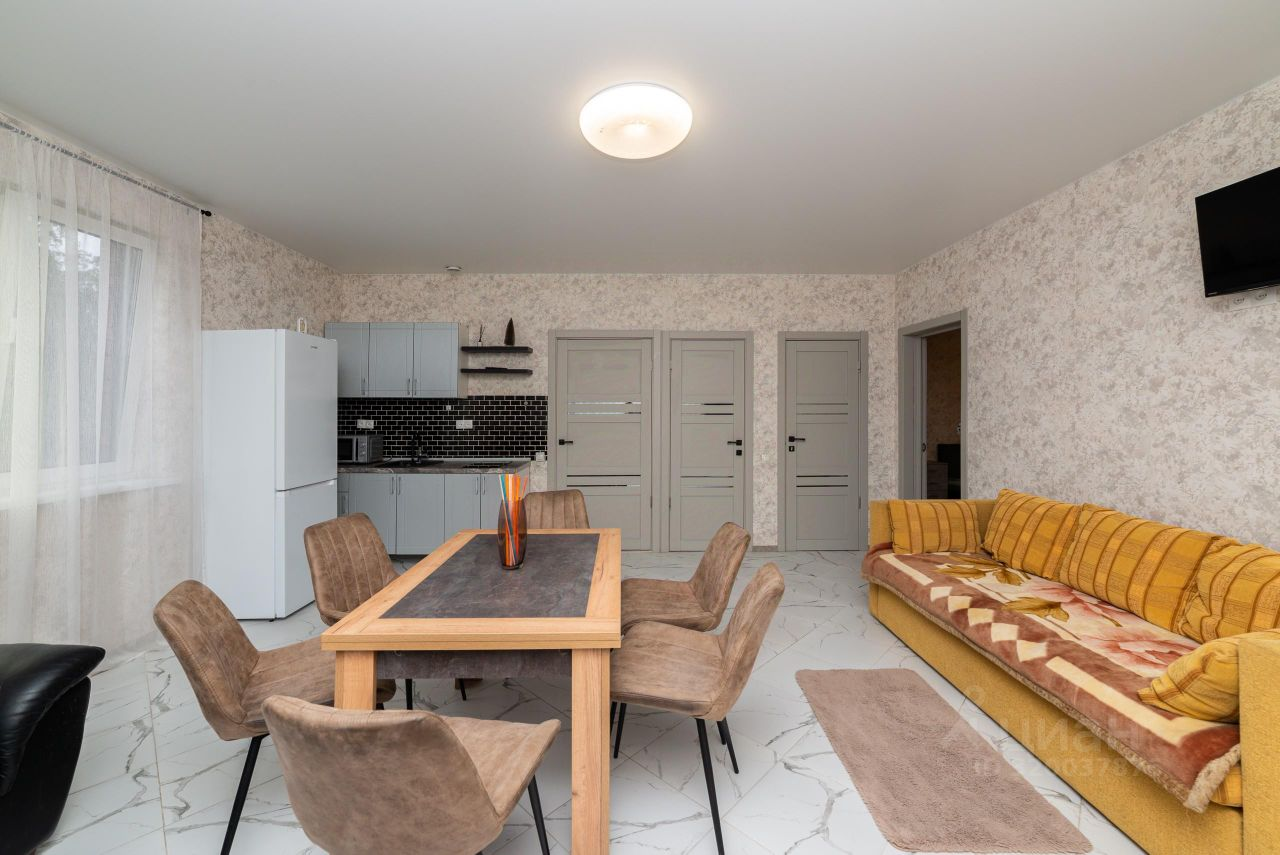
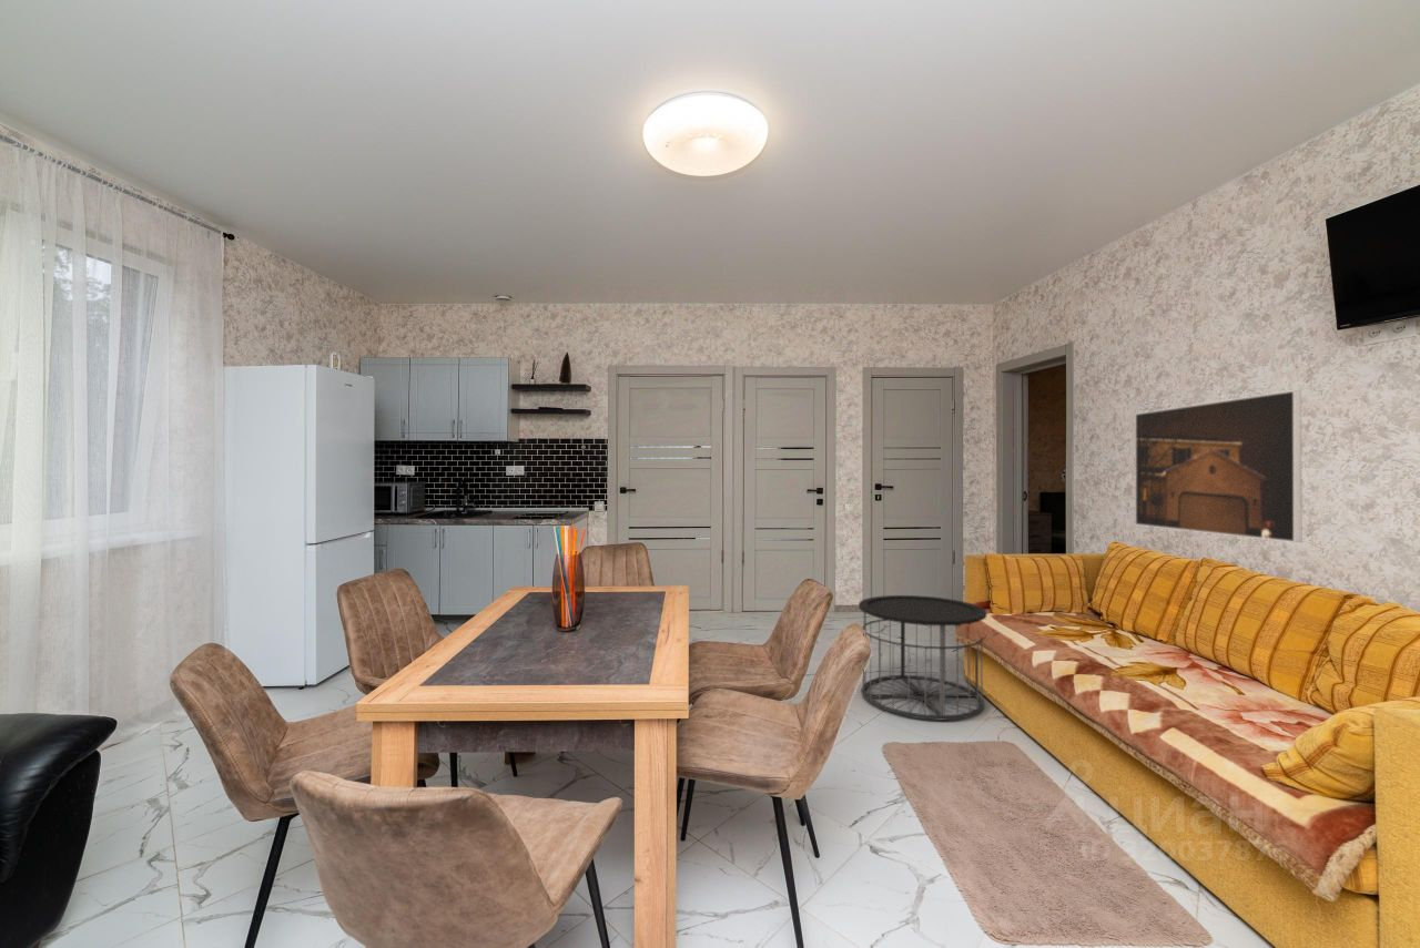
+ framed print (1205, 468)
+ side table (916, 652)
